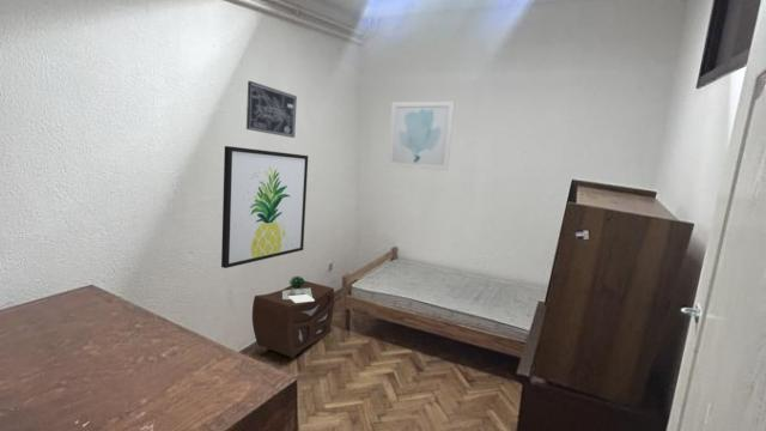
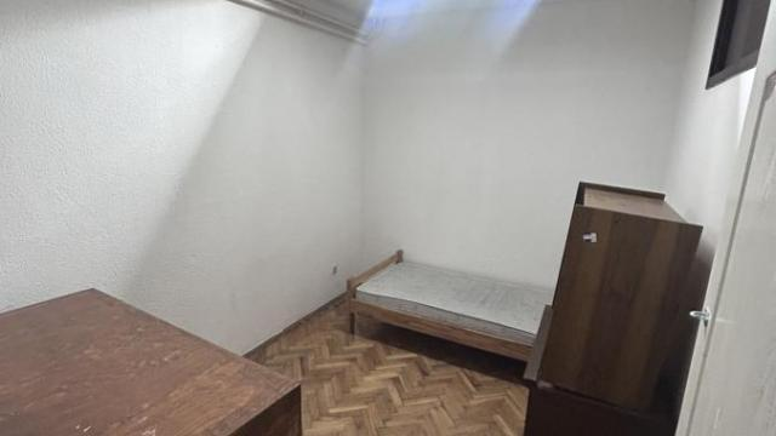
- wall art (269, 205)
- wall art (273, 111)
- nightstand (296, 309)
- wall art (419, 135)
